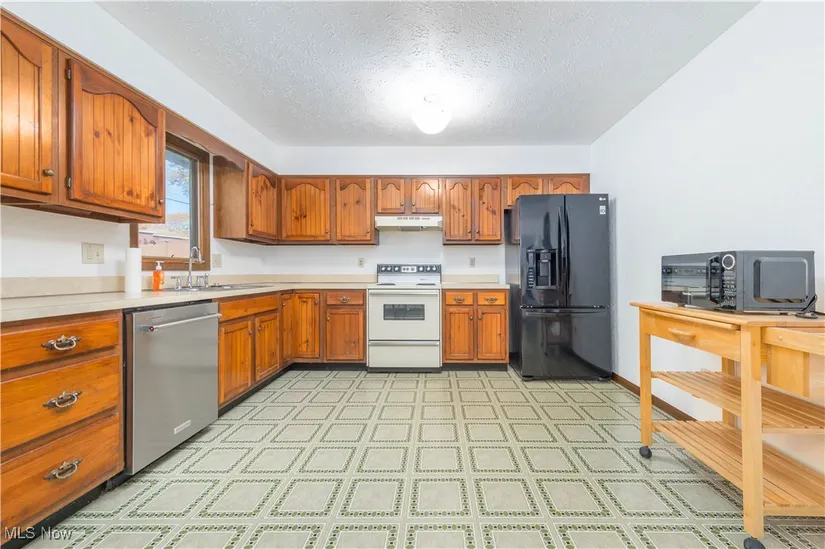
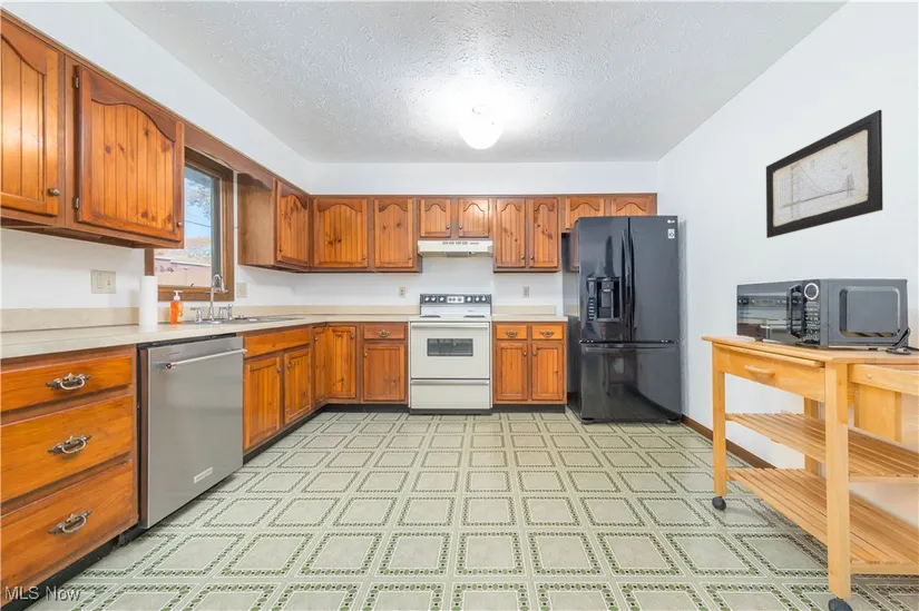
+ wall art (814, 184)
